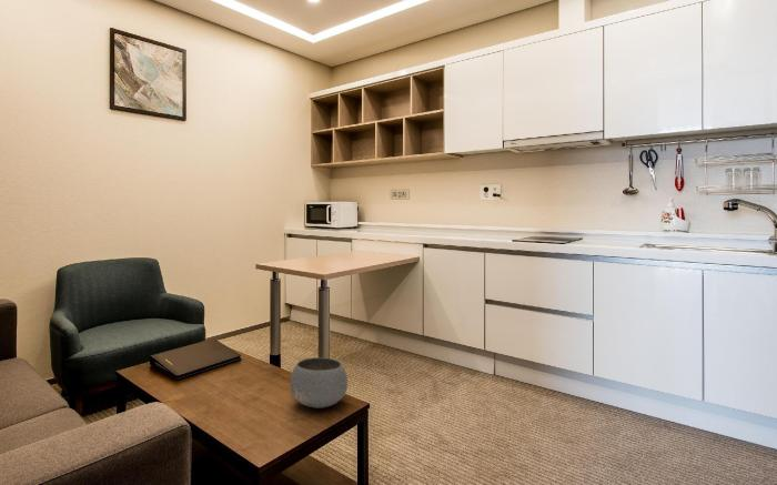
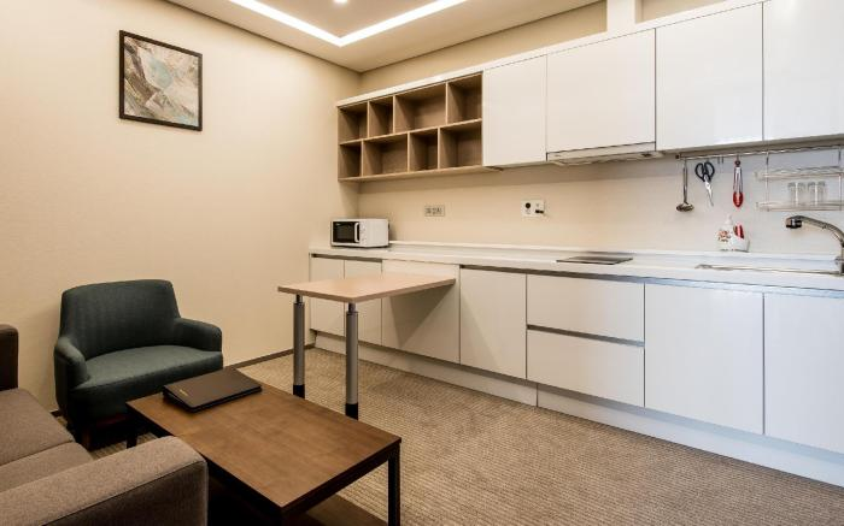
- bowl (319, 383)
